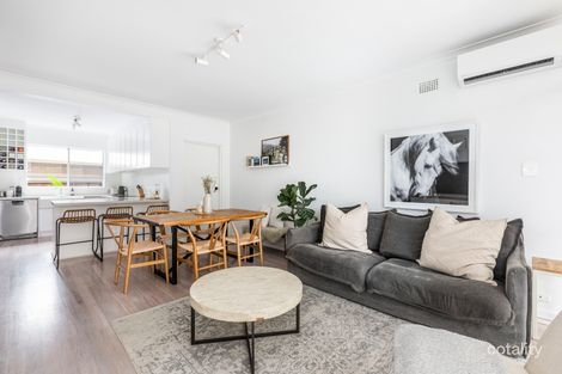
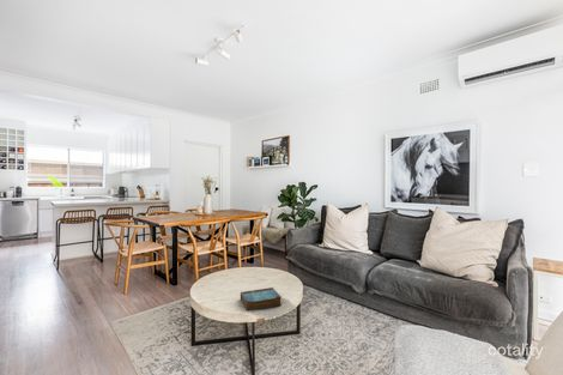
+ book (260, 298)
